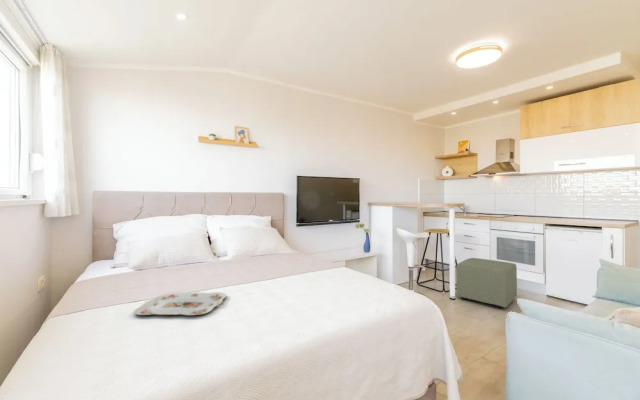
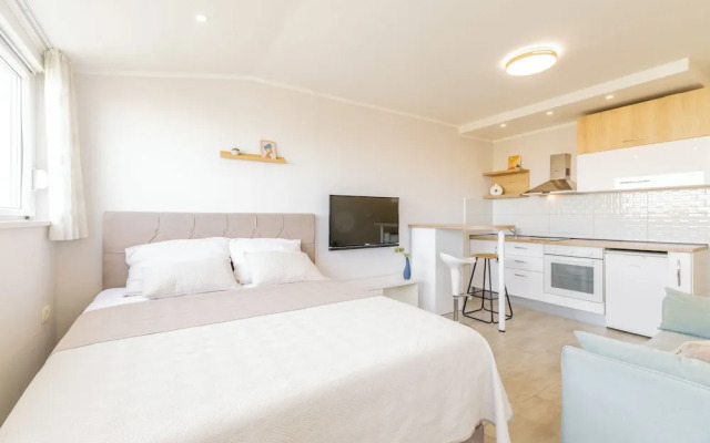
- serving tray (183, 303)
- ottoman (486, 280)
